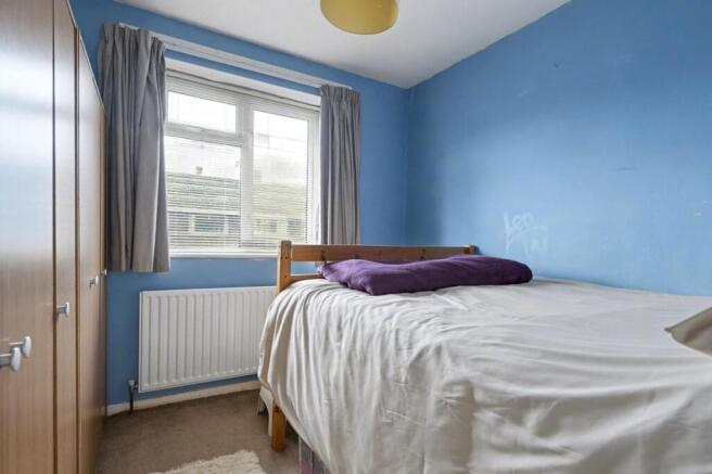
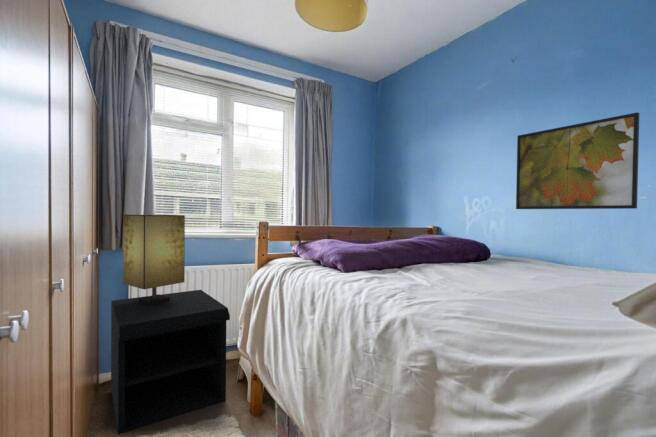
+ nightstand (168, 351)
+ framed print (569, 167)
+ table lamp (154, 258)
